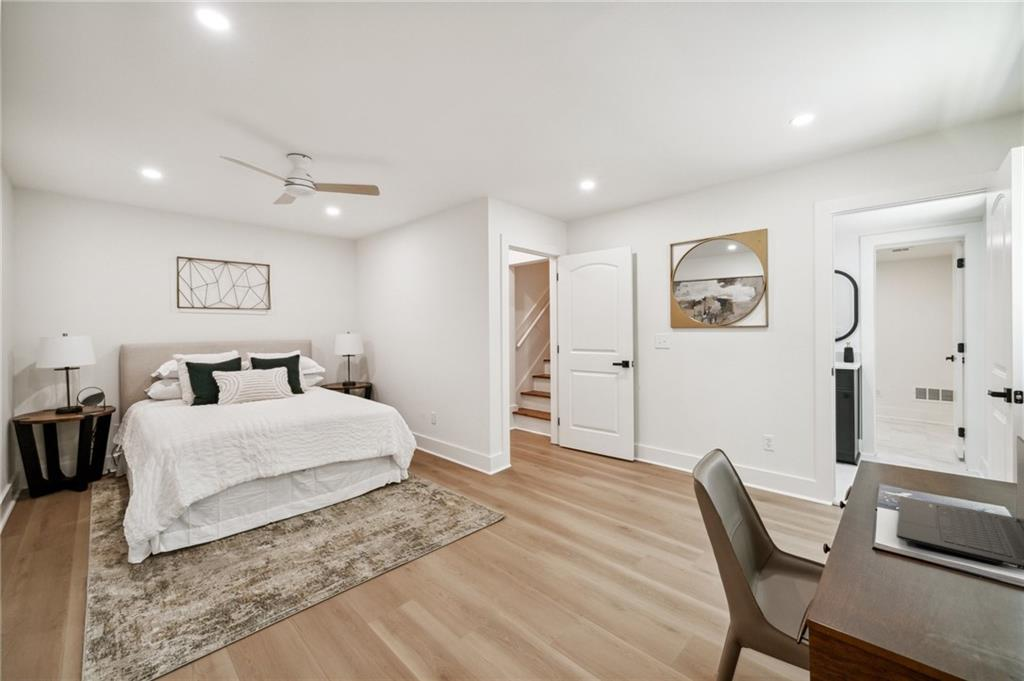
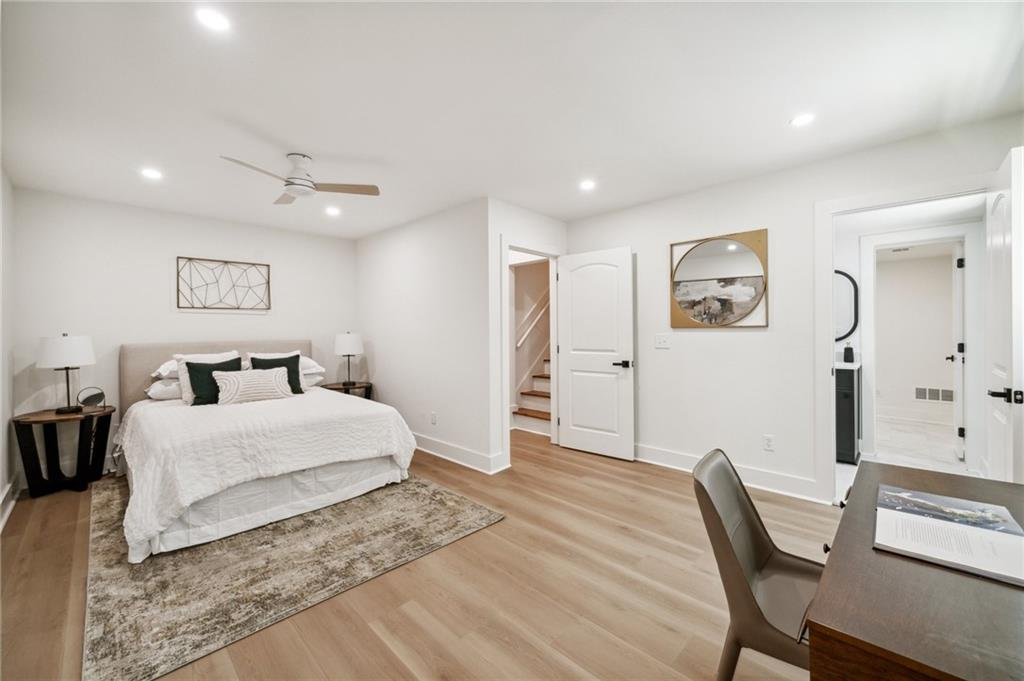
- laptop (956, 506)
